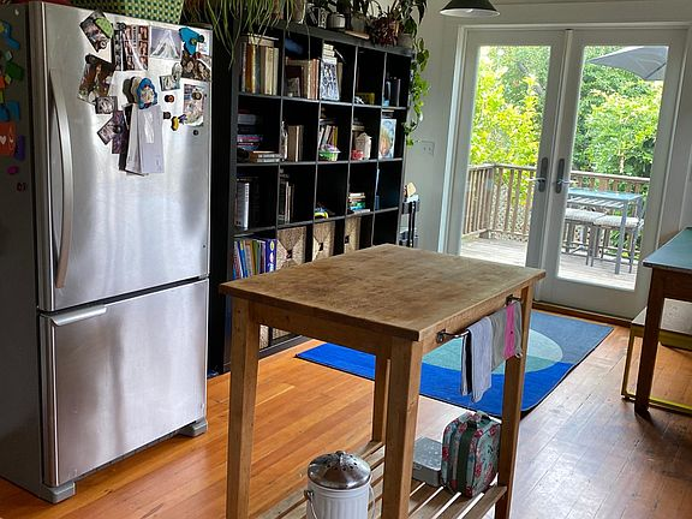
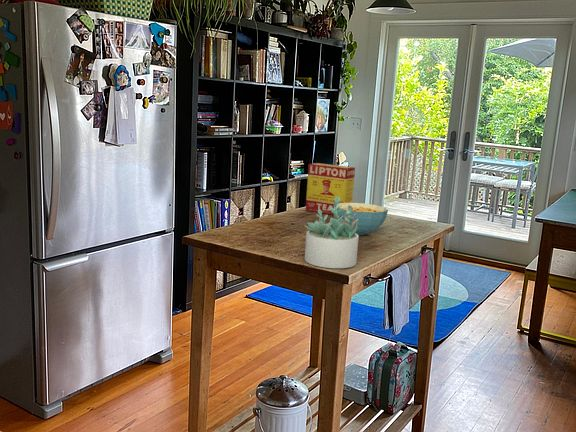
+ tea box (330, 189)
+ succulent plant (331, 228)
+ cereal bowl (359, 220)
